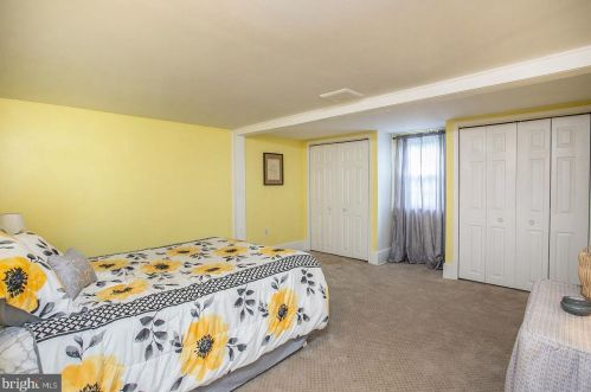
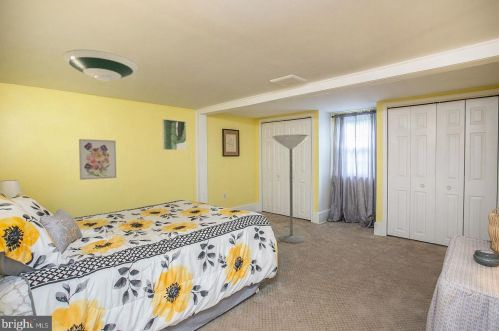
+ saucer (102, 71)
+ wall art (98, 159)
+ floor lamp (291, 187)
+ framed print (174, 135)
